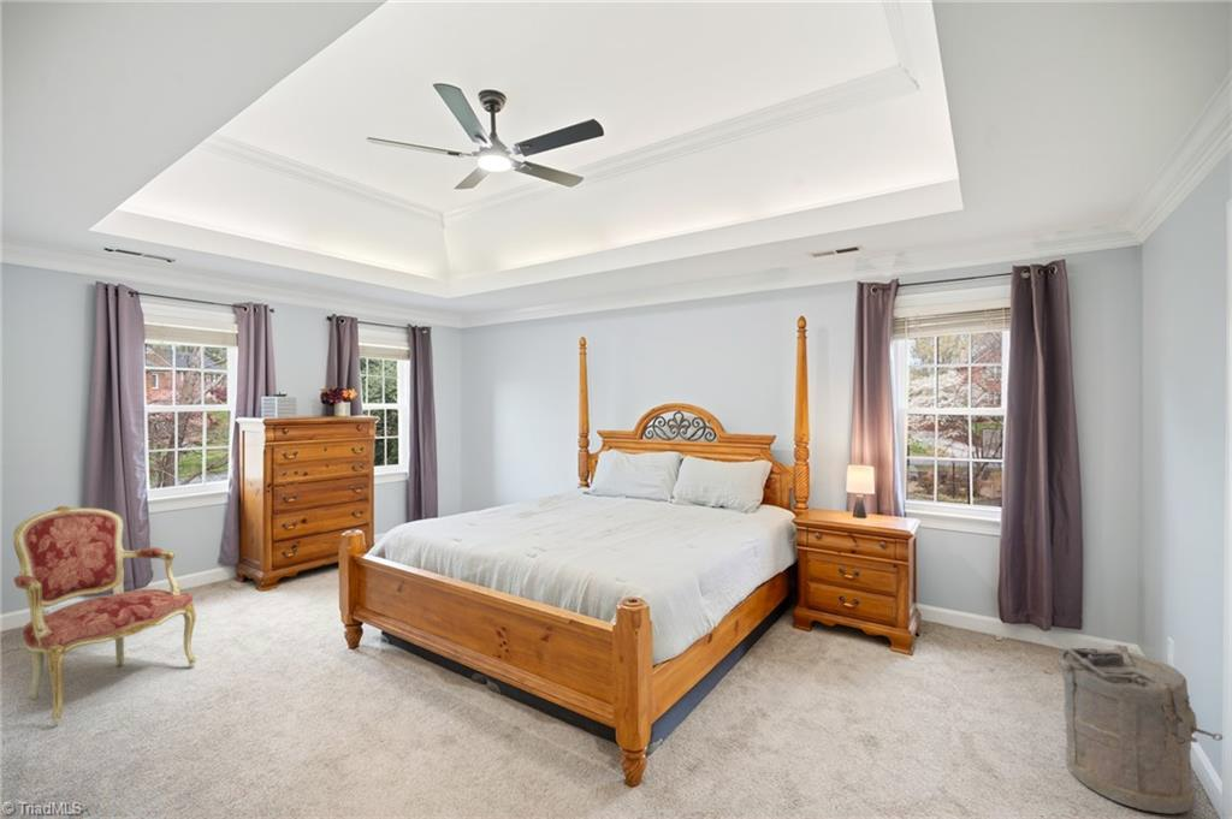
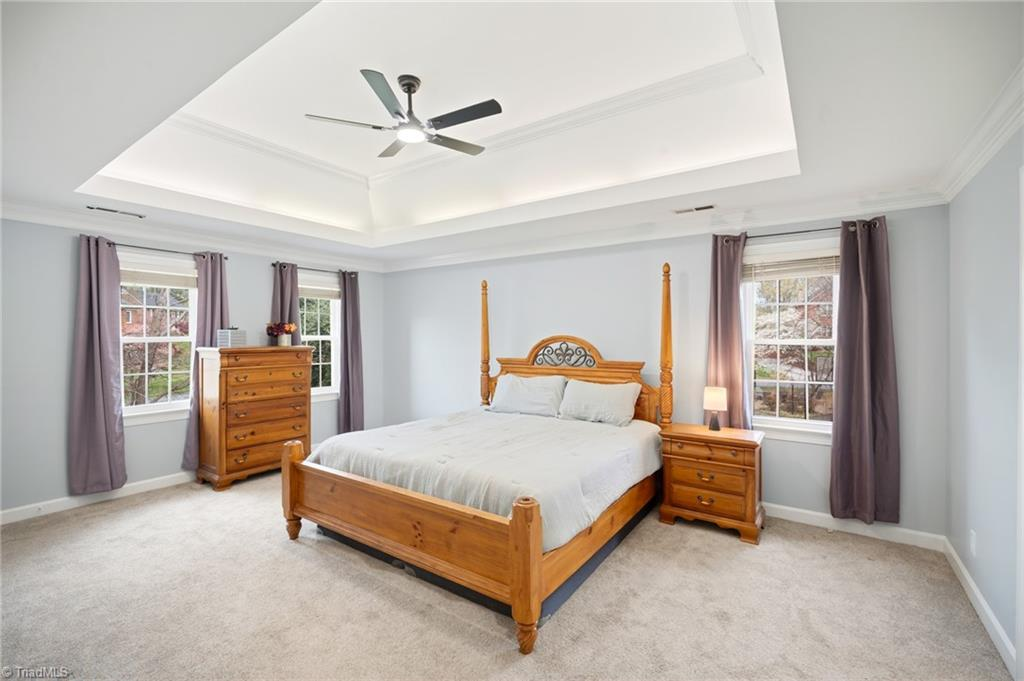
- laundry hamper (1126, 716)
- armchair (96, 598)
